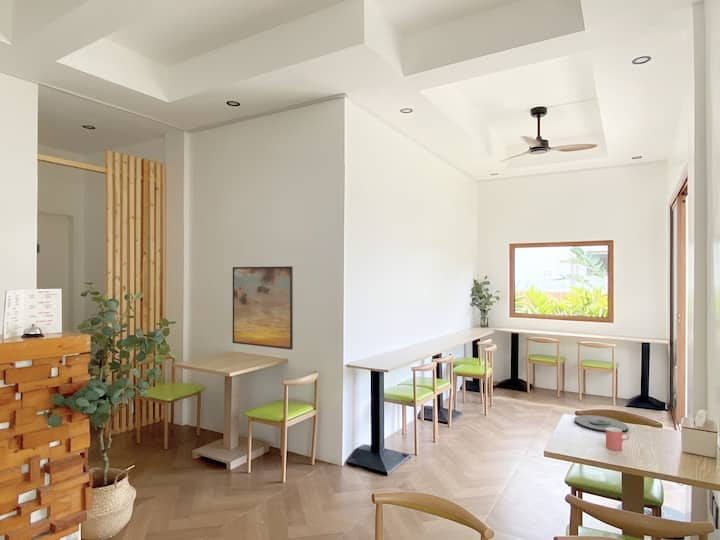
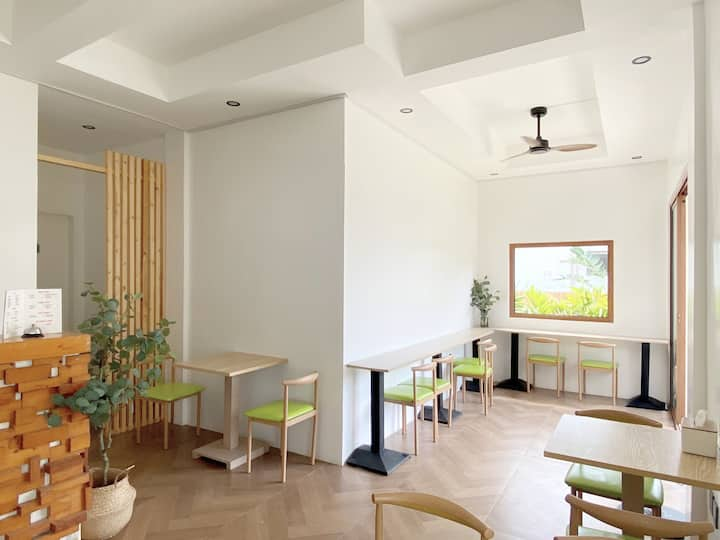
- cup (617, 439)
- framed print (261, 306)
- plate (600, 422)
